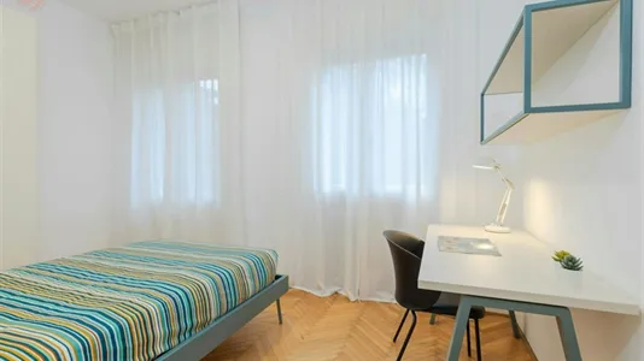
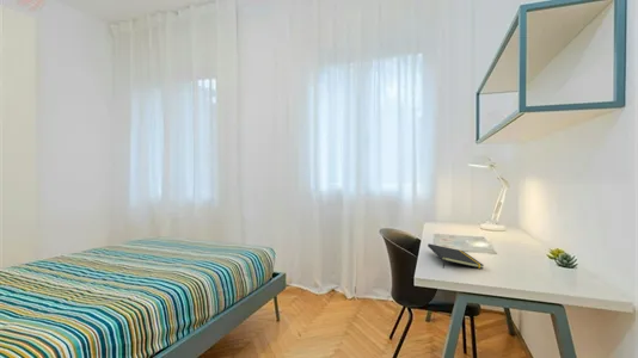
+ notepad (453, 254)
